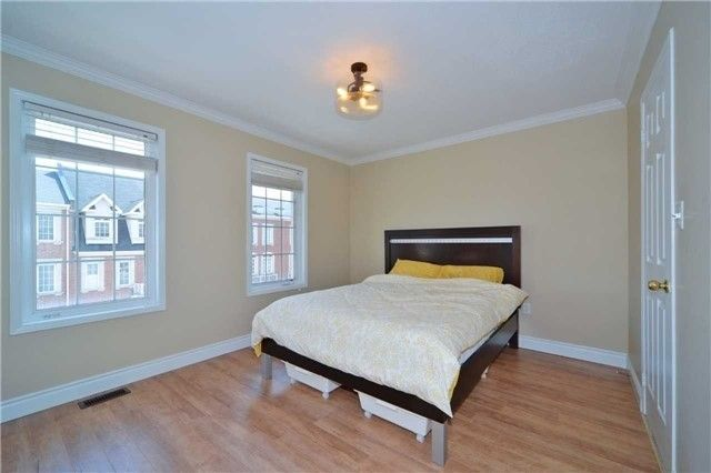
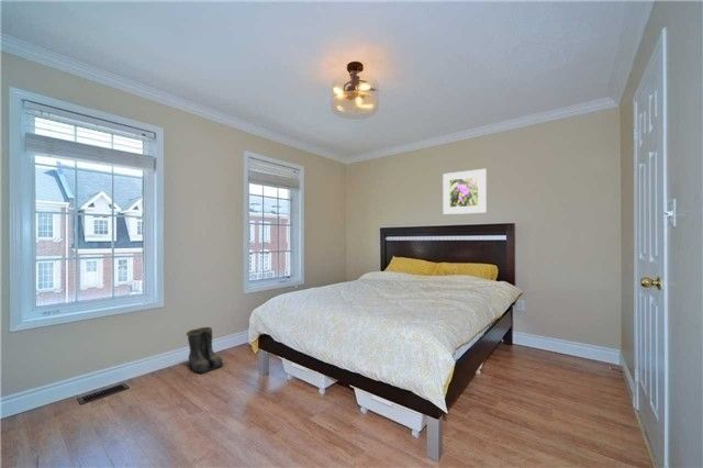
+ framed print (464, 192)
+ boots (203, 348)
